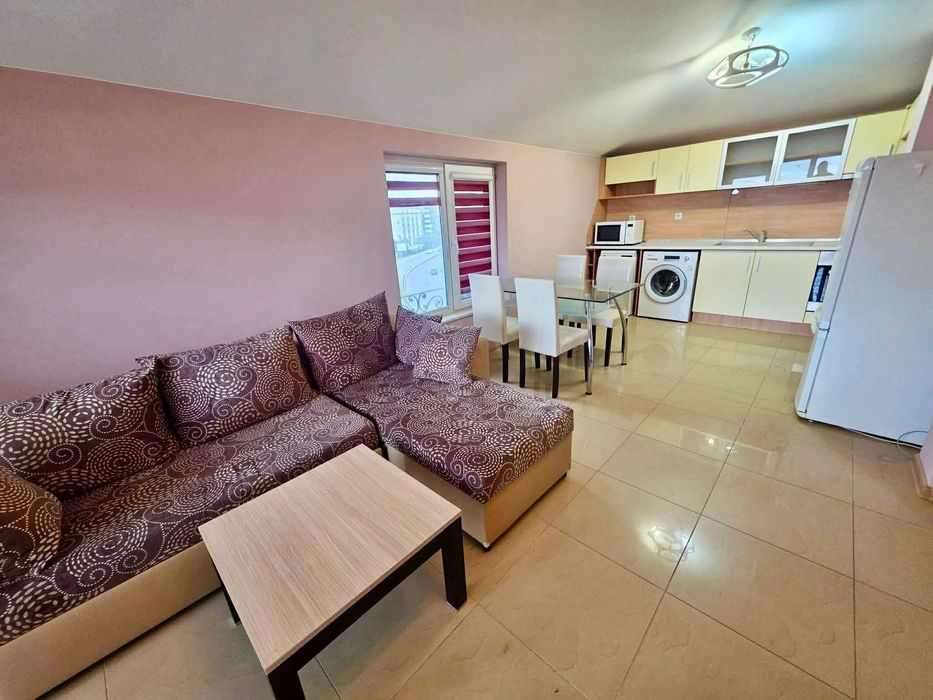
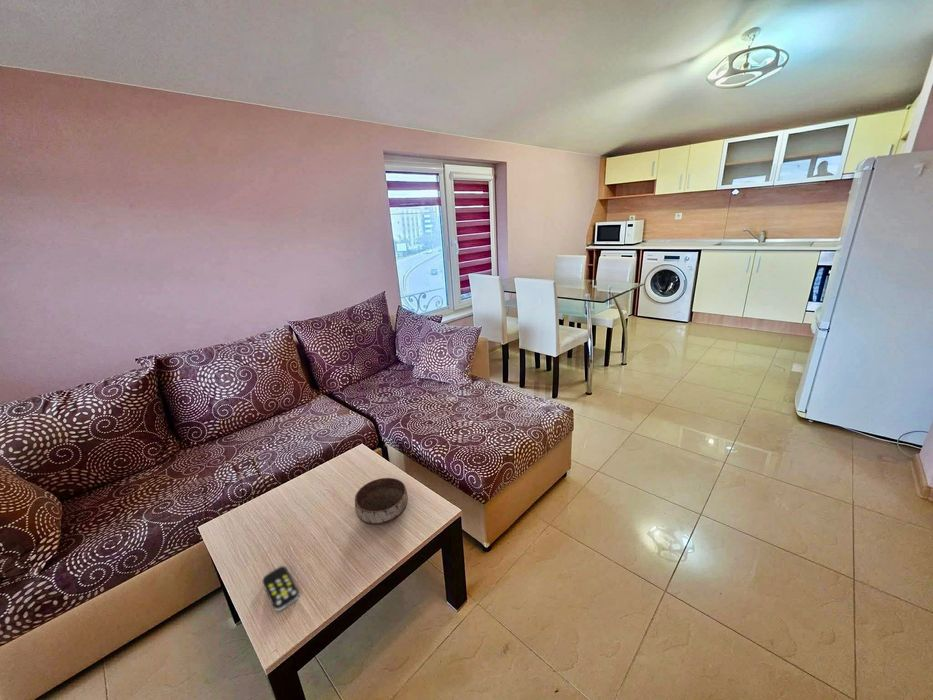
+ bowl (382, 503)
+ remote control (280, 587)
